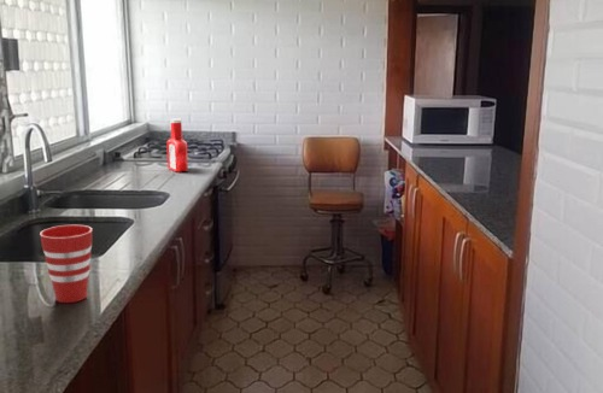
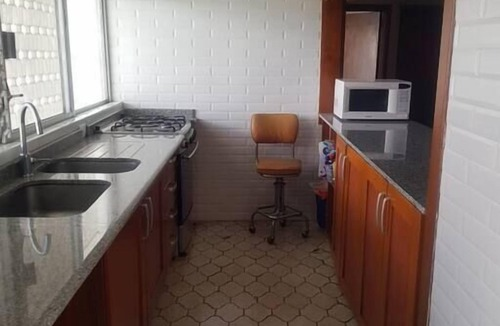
- soap bottle (176, 143)
- cup (69, 264)
